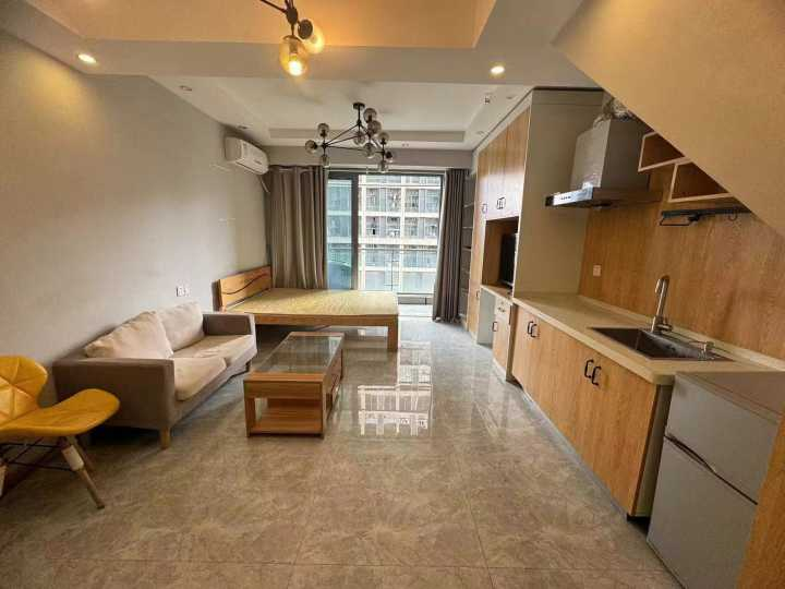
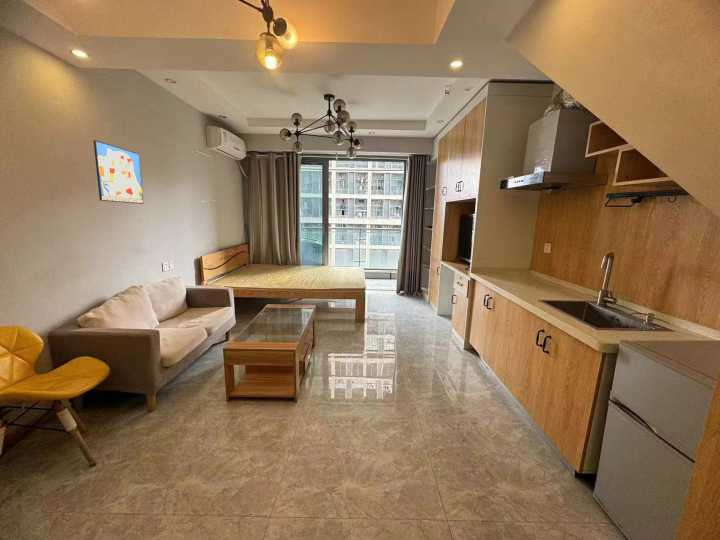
+ wall art (121, 175)
